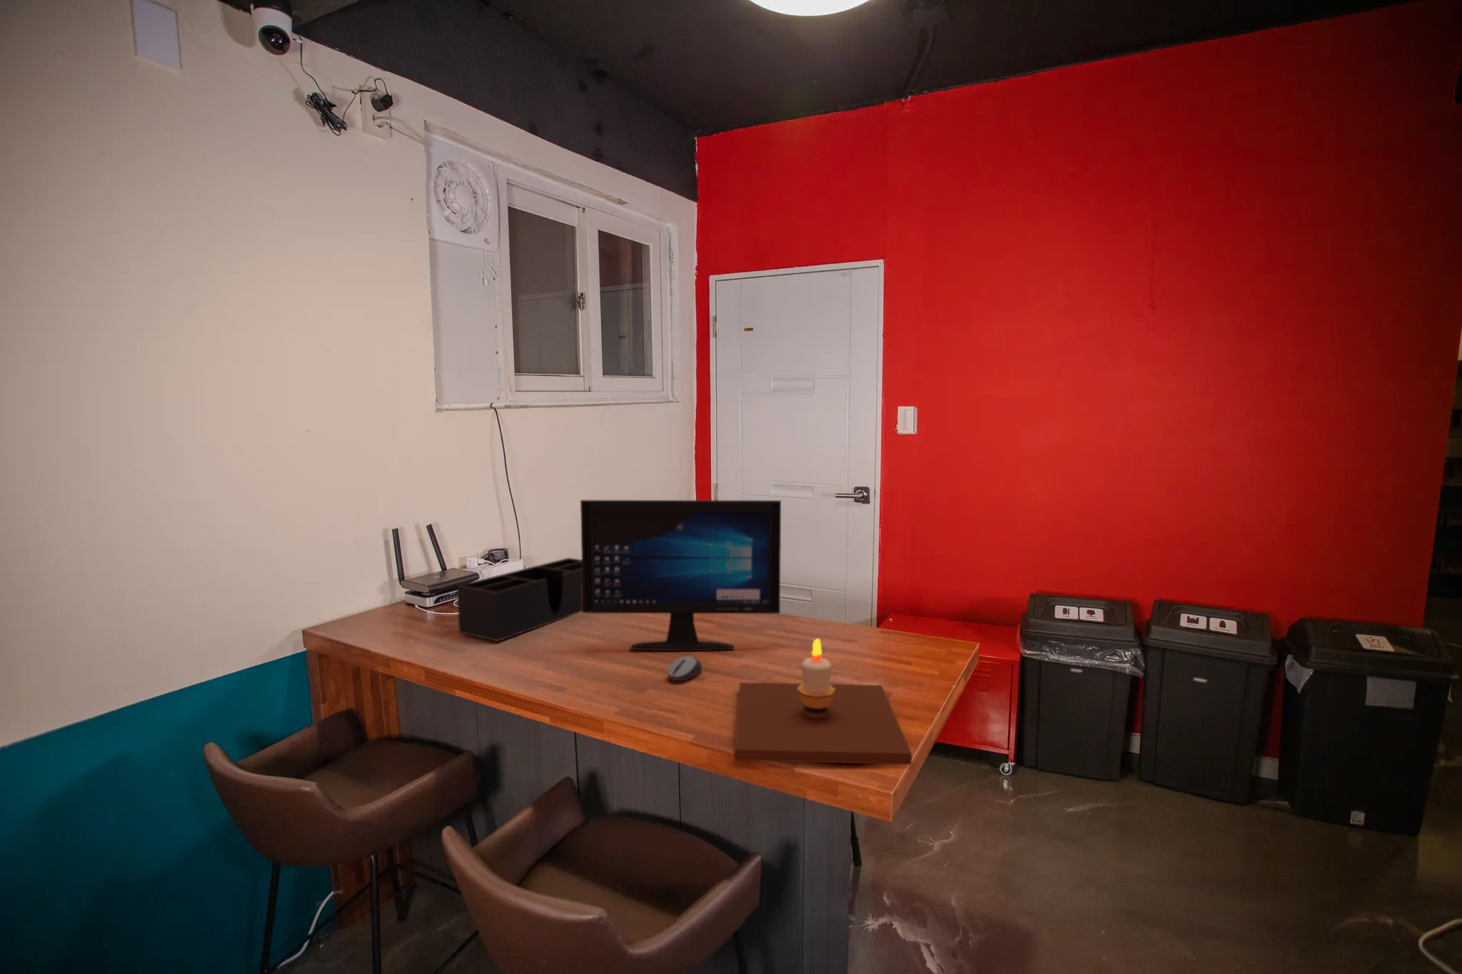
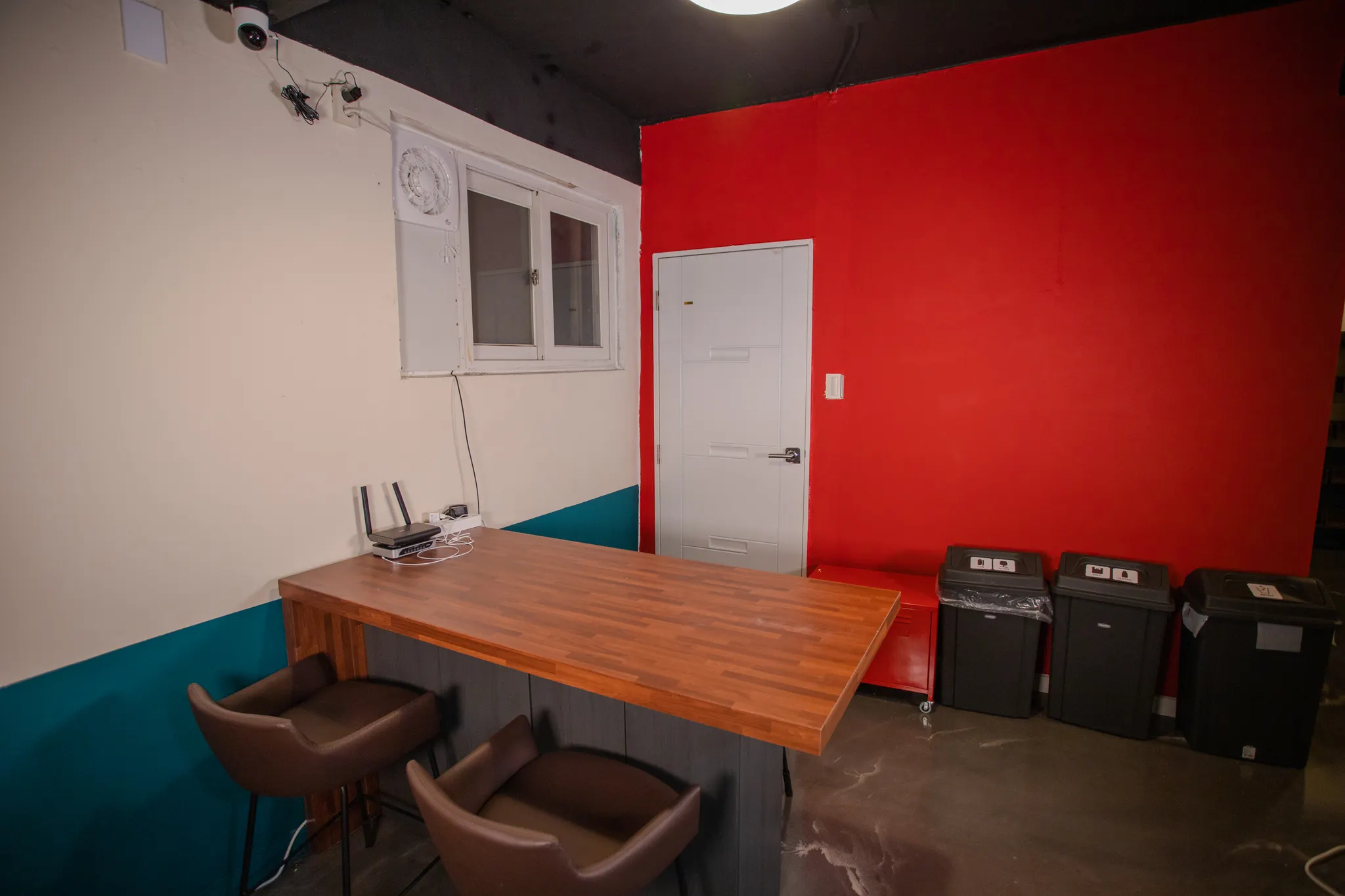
- computer monitor (683, 571)
- candle (816, 680)
- desk organizer (536, 595)
- computer mouse (685, 667)
